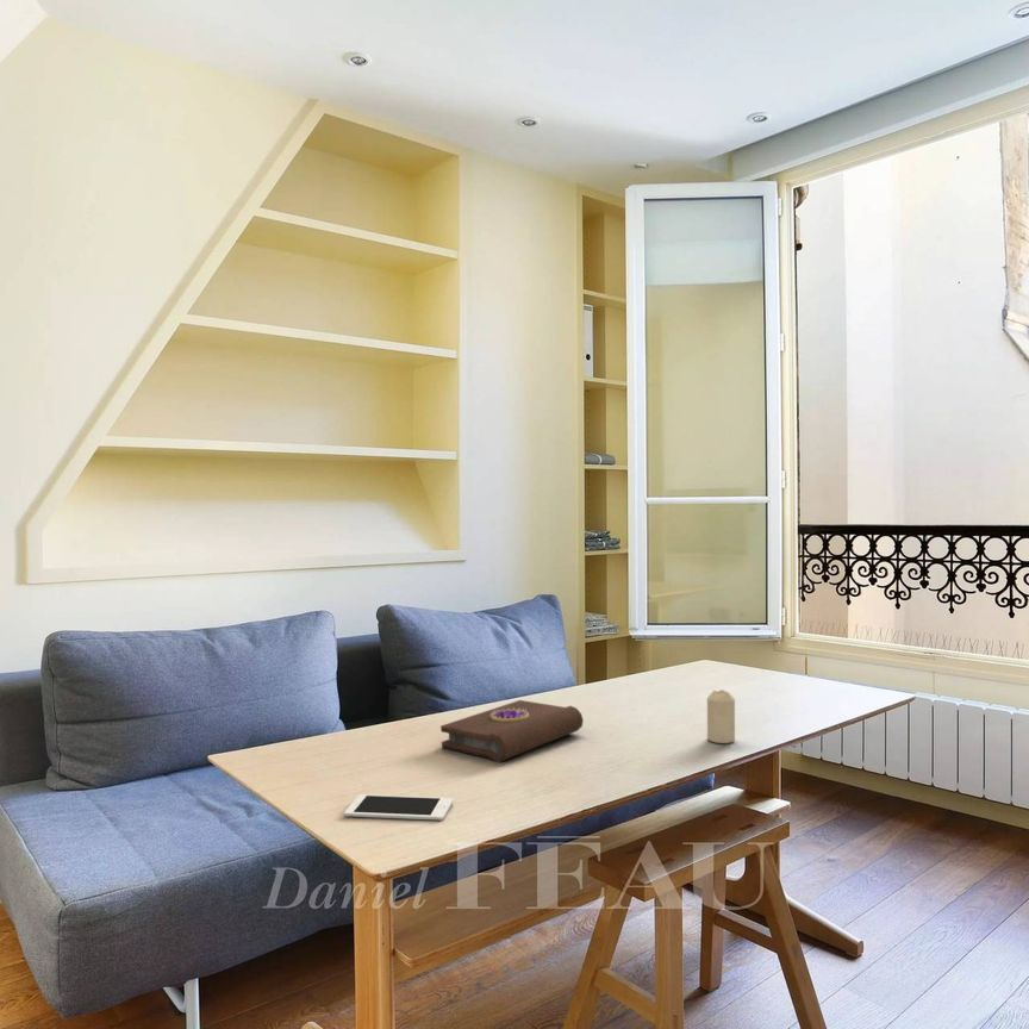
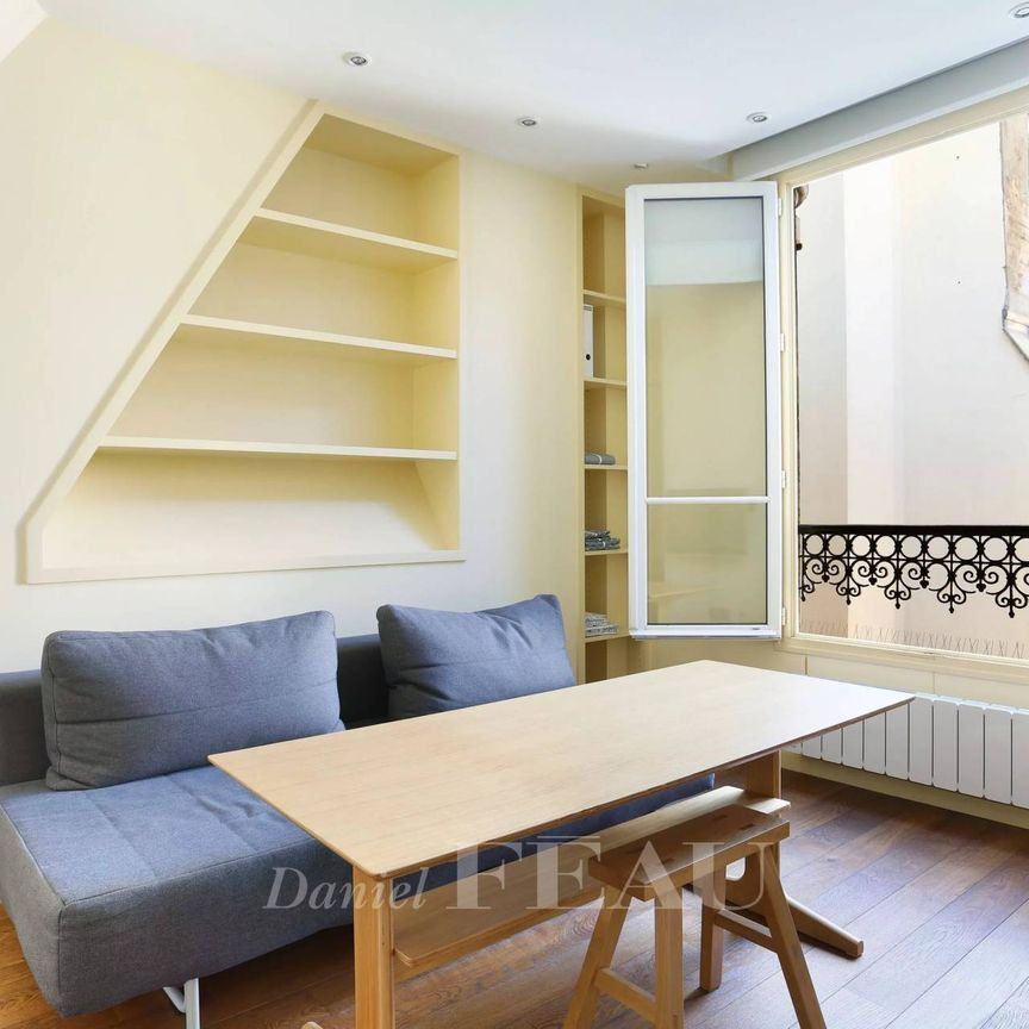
- cell phone (399, 806)
- book (513, 726)
- candle (721, 715)
